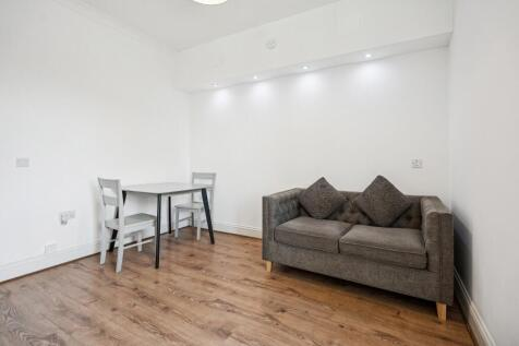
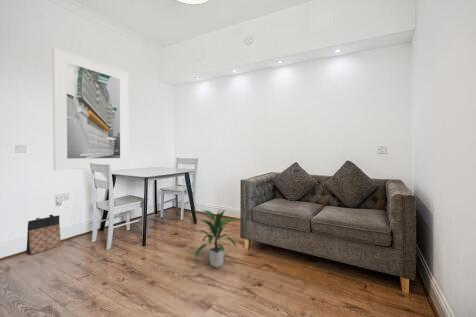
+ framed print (95, 115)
+ bag (44, 232)
+ indoor plant (214, 235)
